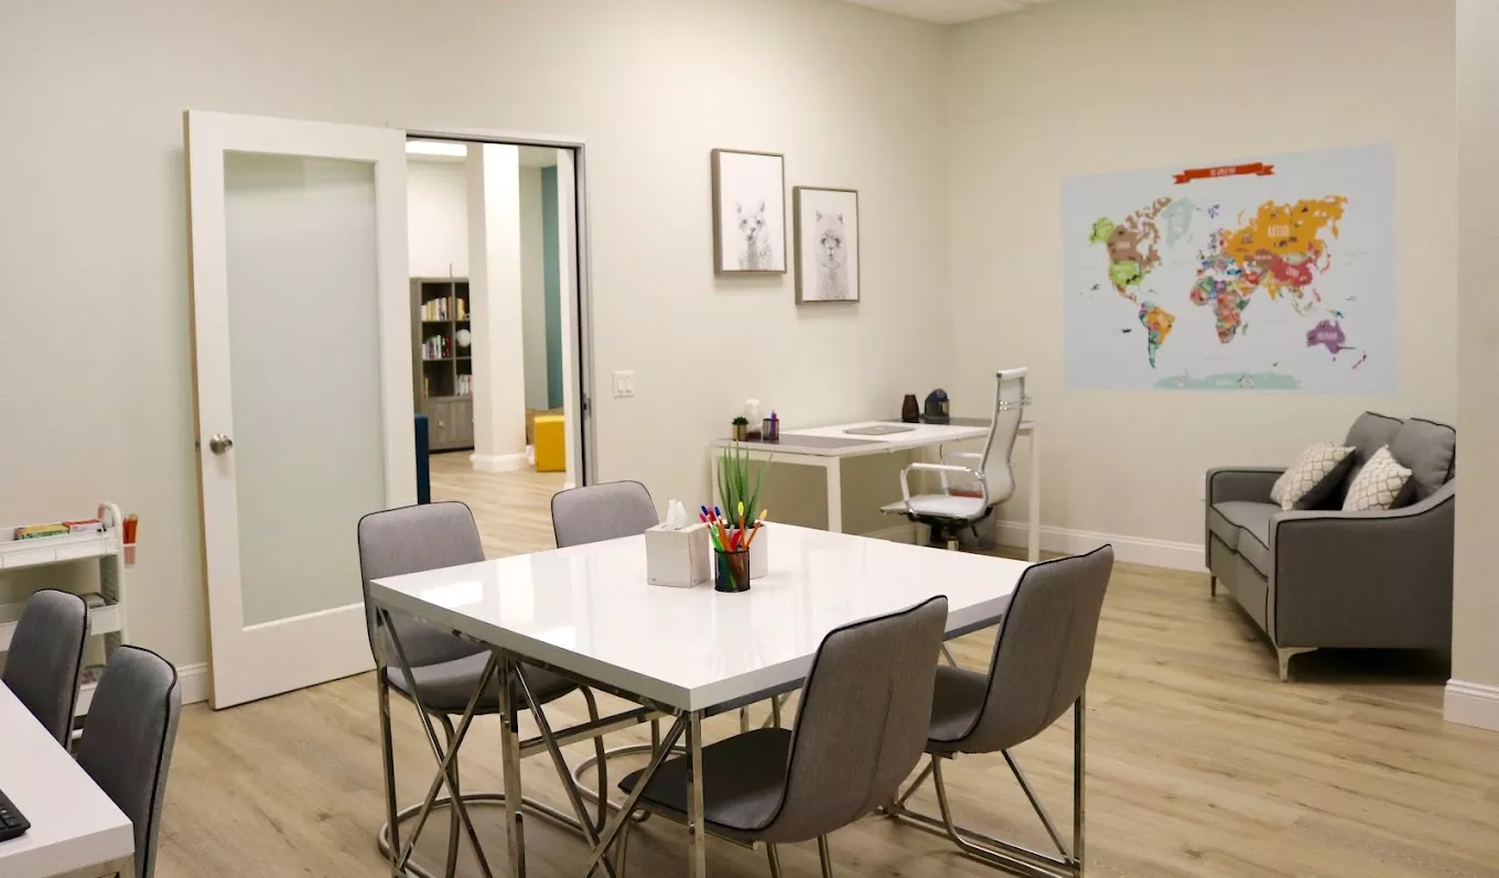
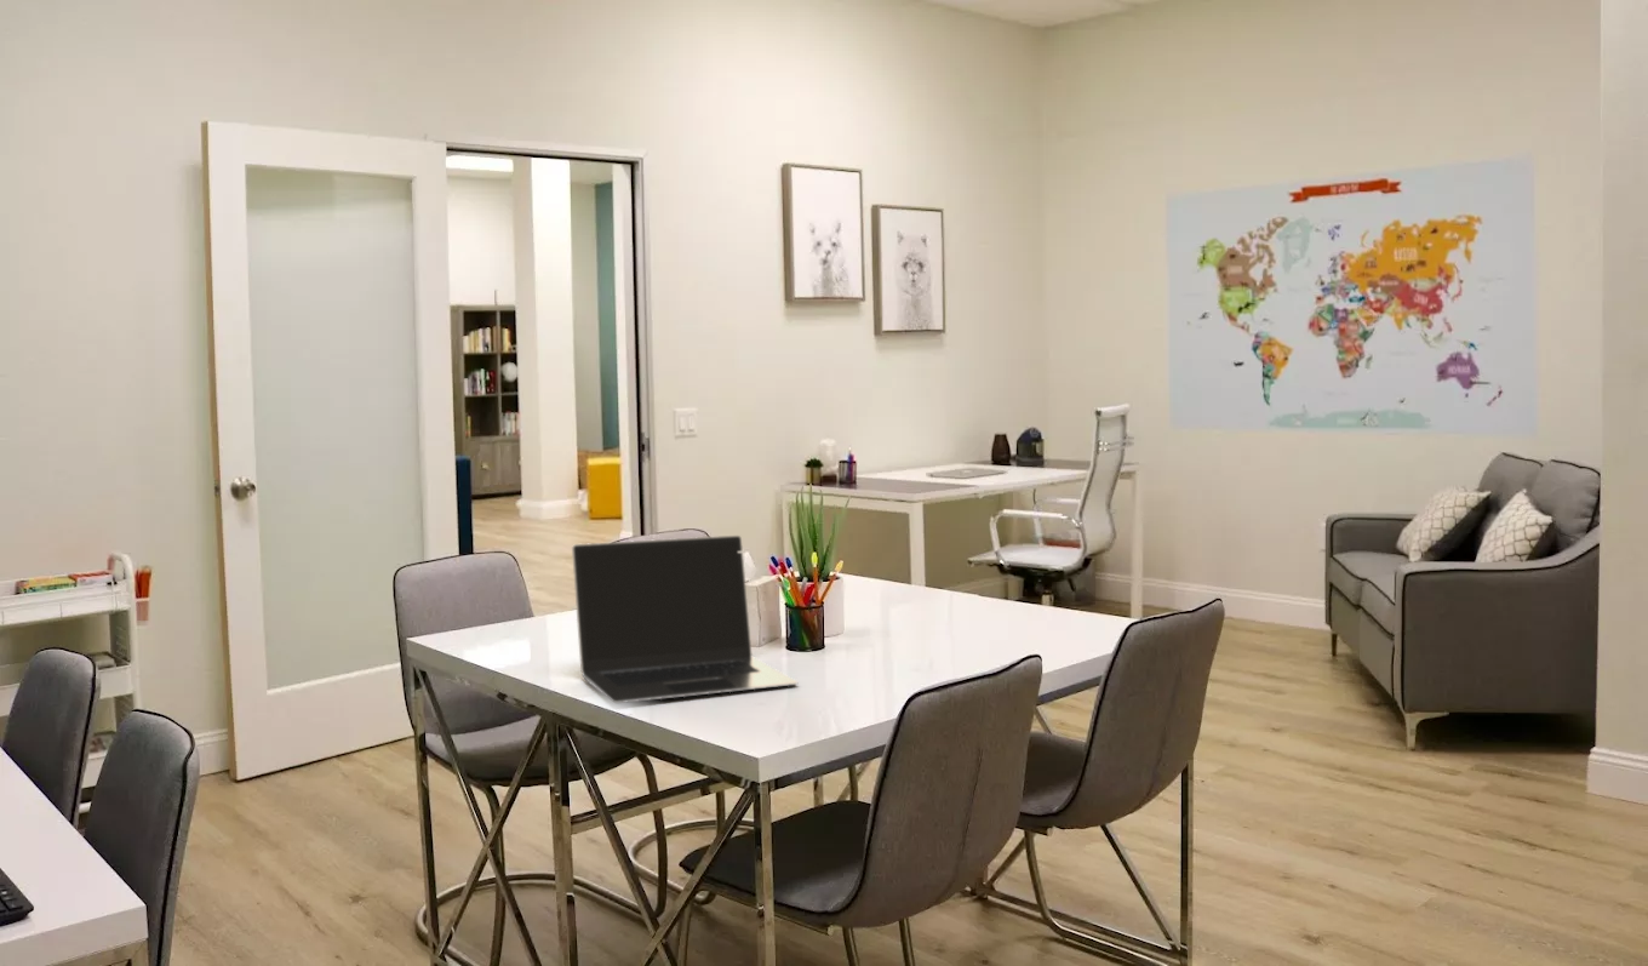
+ laptop (682, 613)
